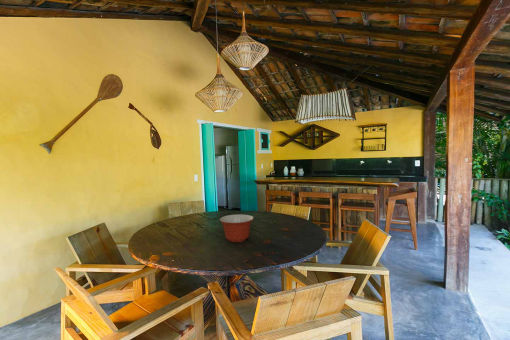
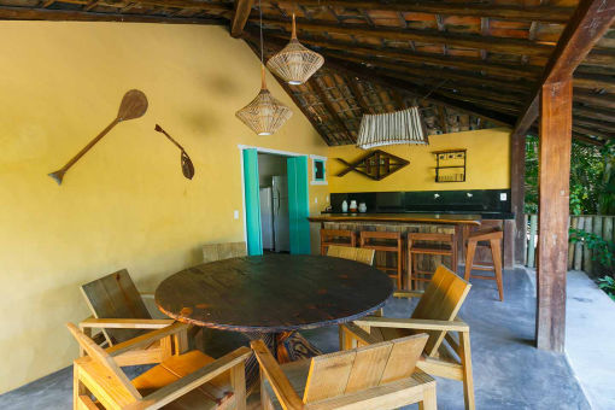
- mixing bowl (237, 228)
